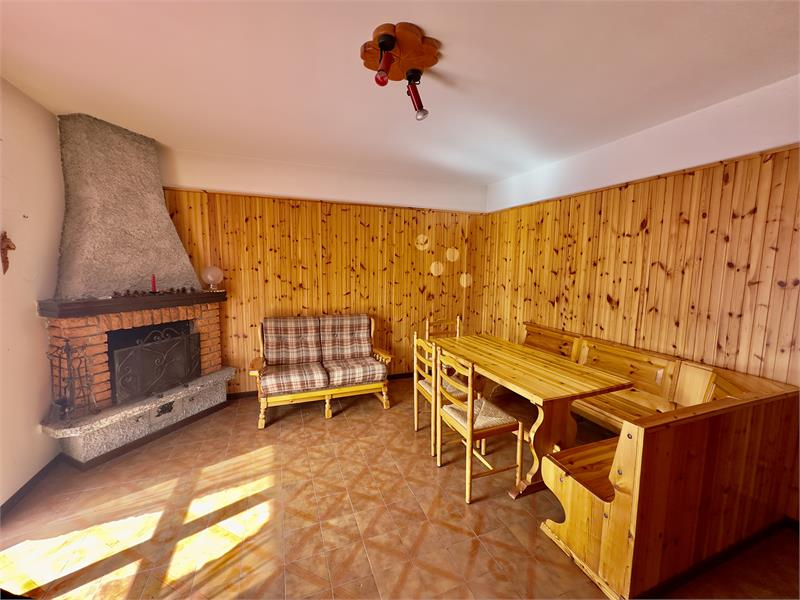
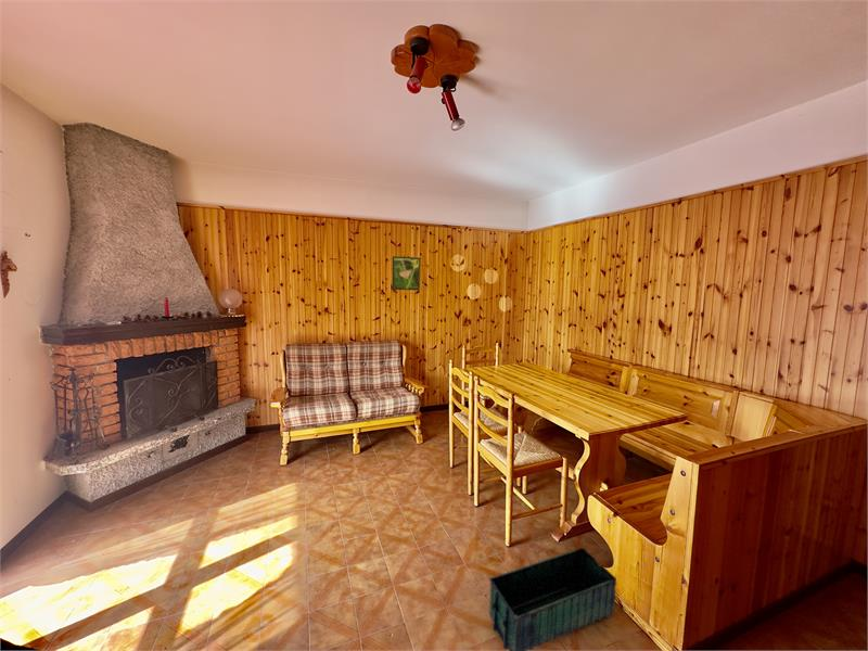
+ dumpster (550, 599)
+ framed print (406, 273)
